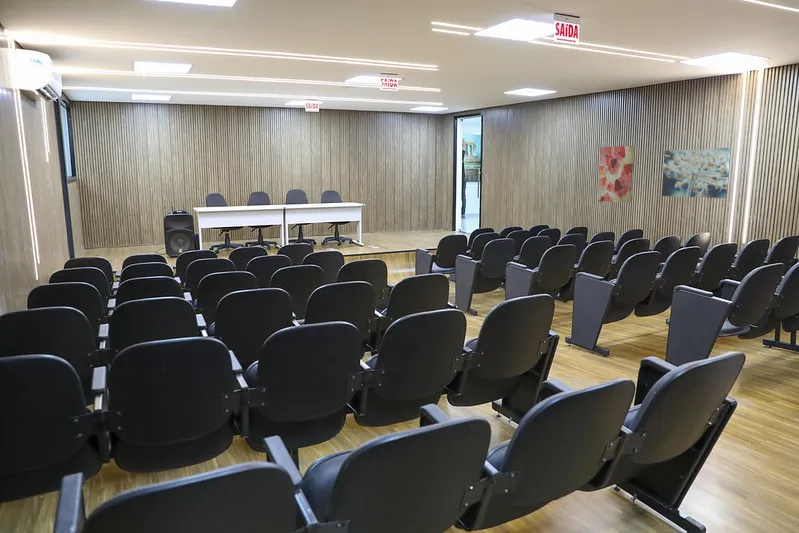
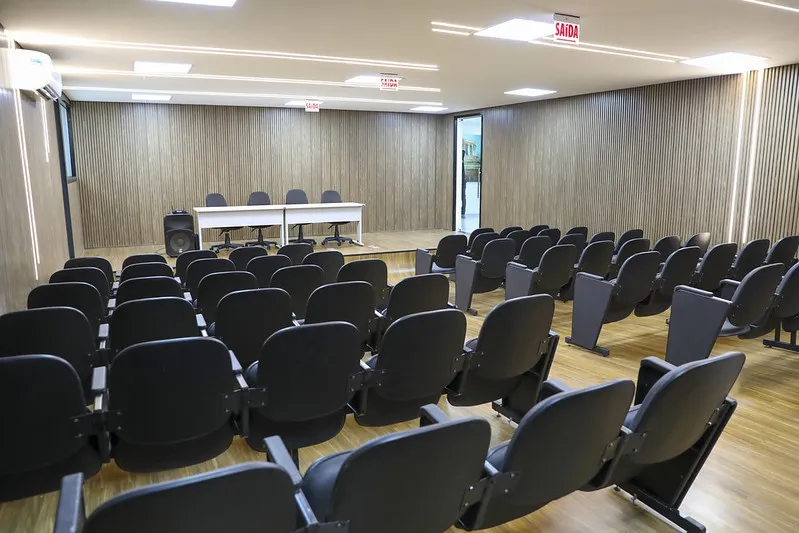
- wall art (694, 173)
- wall art (615, 174)
